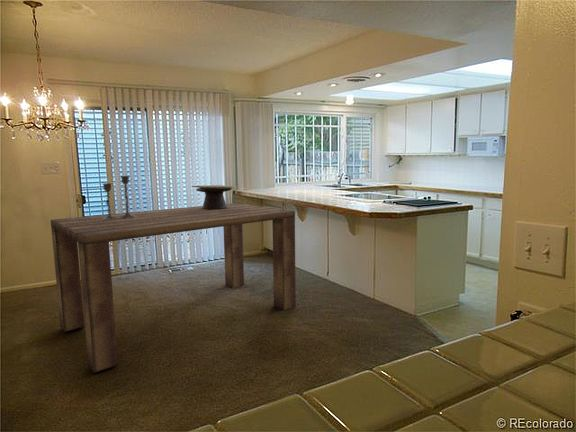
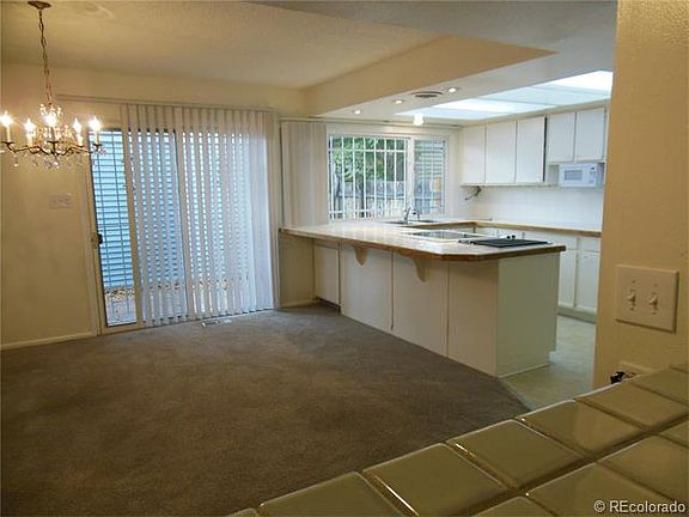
- candlestick (125, 197)
- dining table (177, 232)
- decorative bowl (213, 196)
